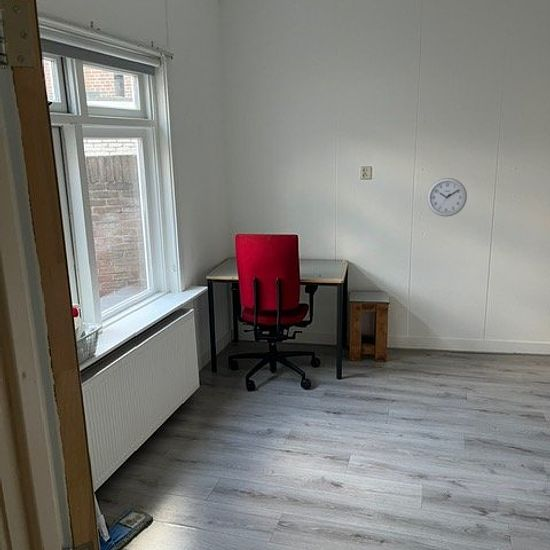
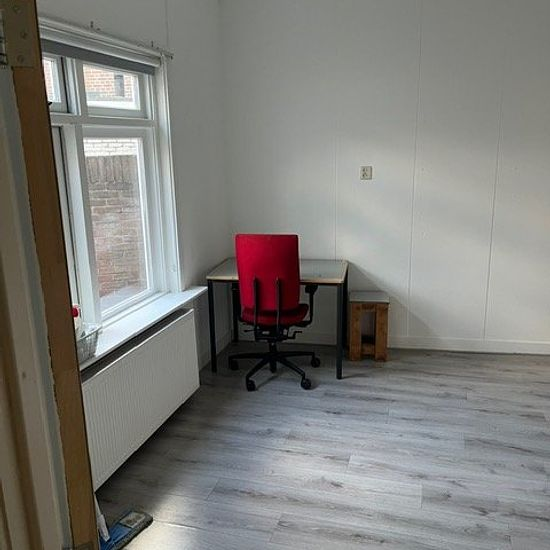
- wall clock (446, 197)
